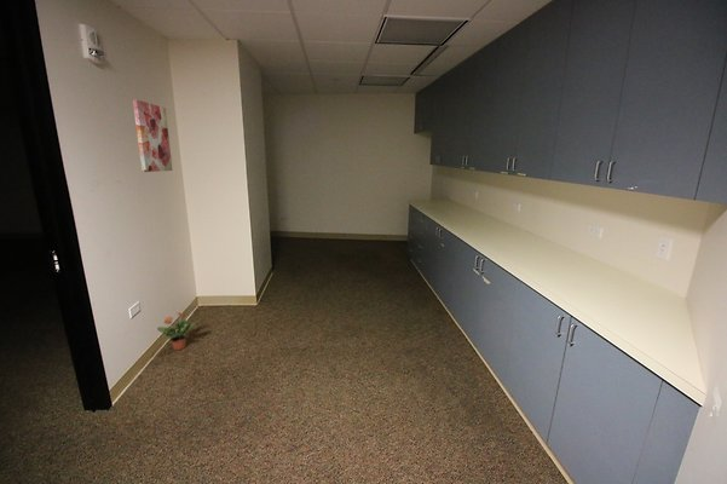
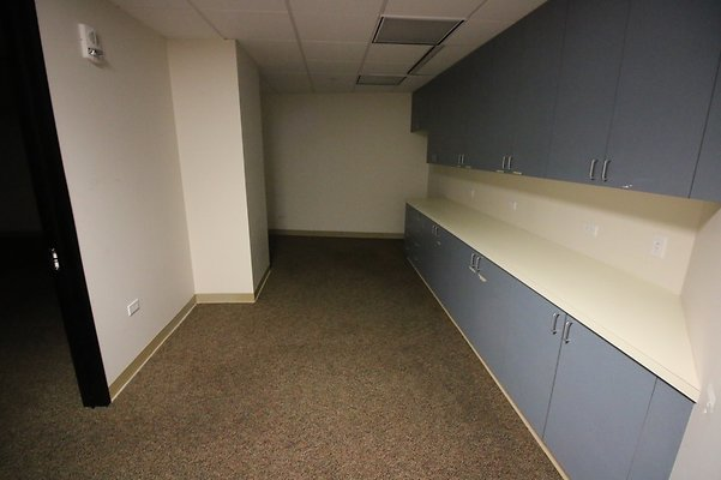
- potted plant (177, 330)
- wall art (154, 138)
